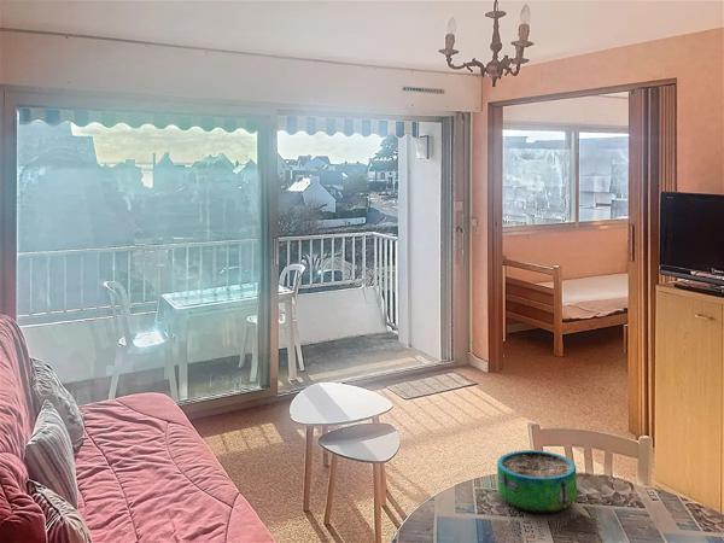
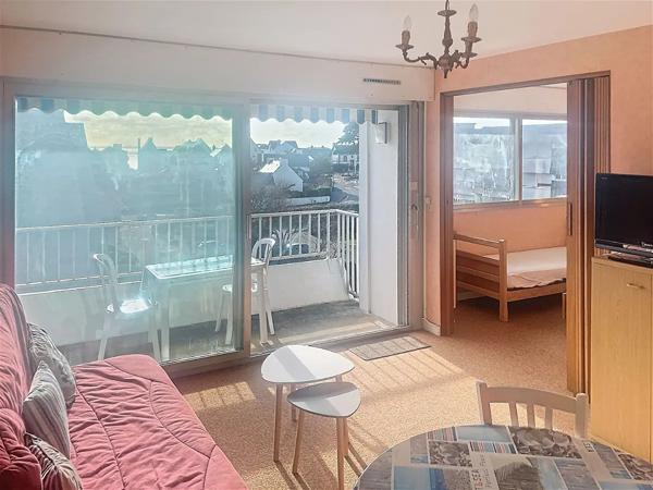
- decorative bowl (536, 480)
